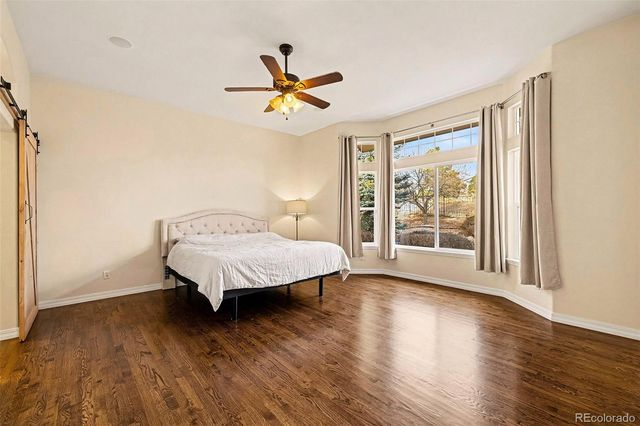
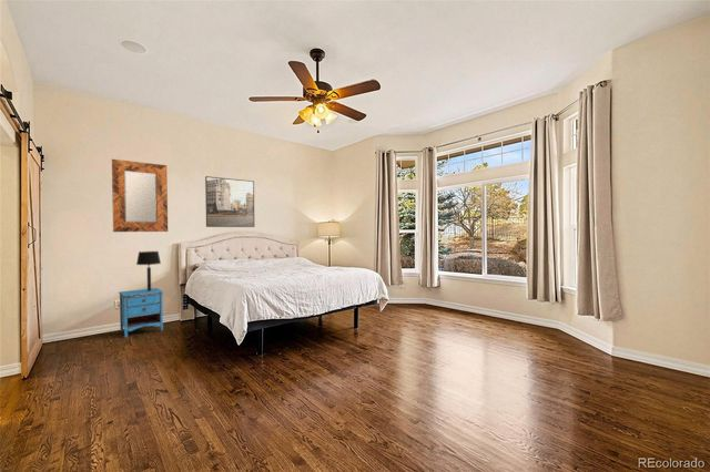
+ home mirror (141, 197)
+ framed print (231, 203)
+ table lamp (149, 270)
+ nightstand (141, 311)
